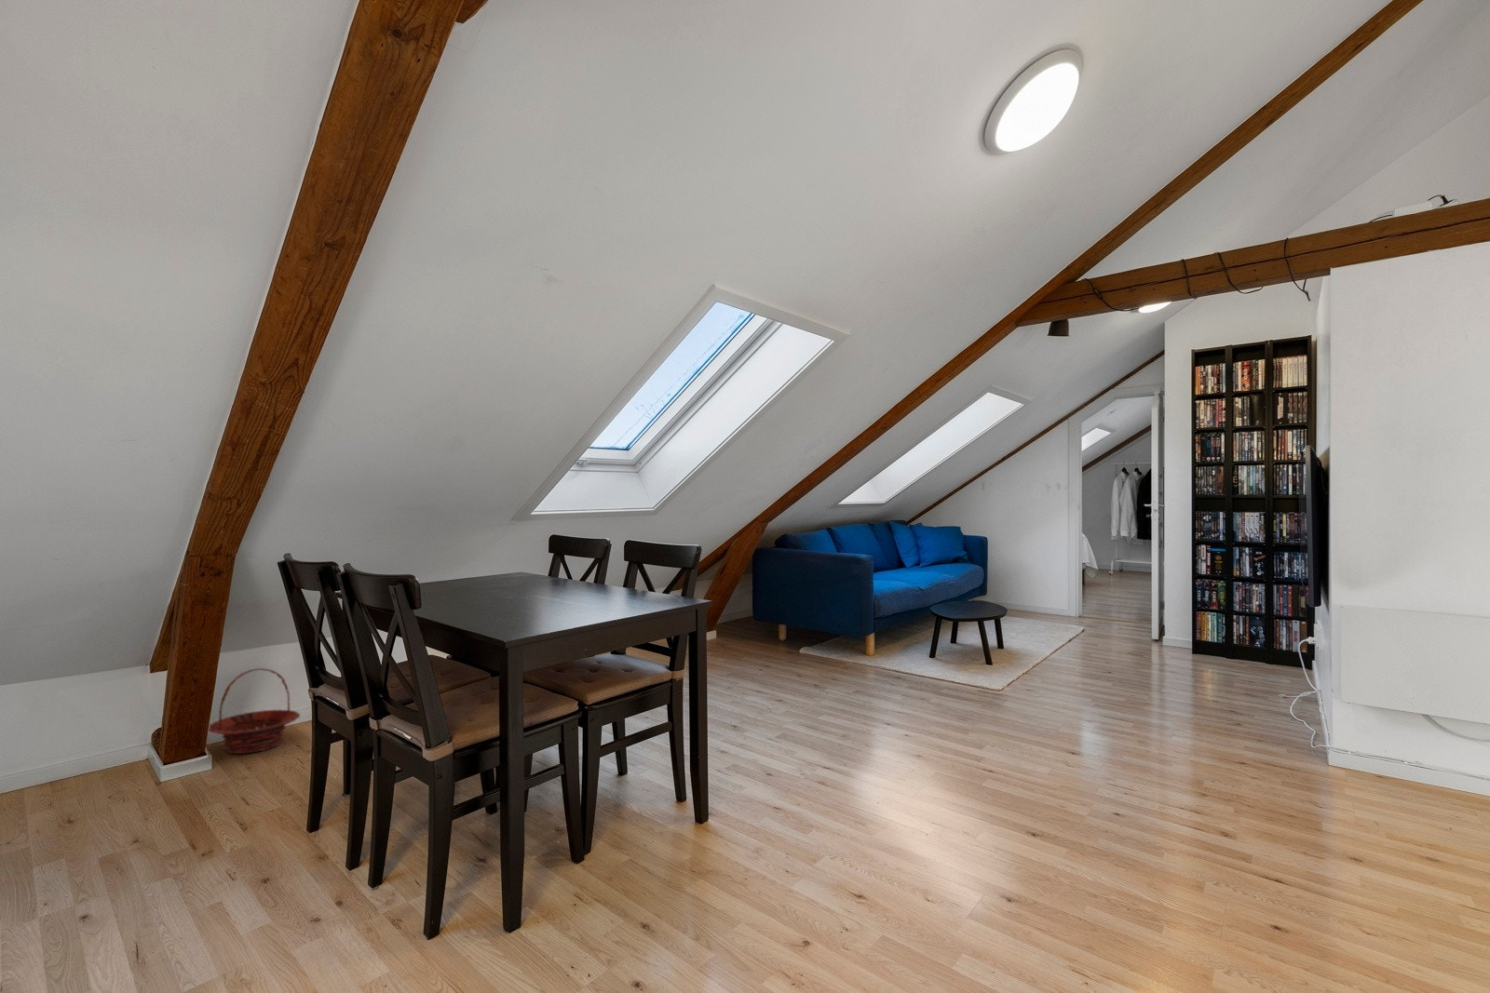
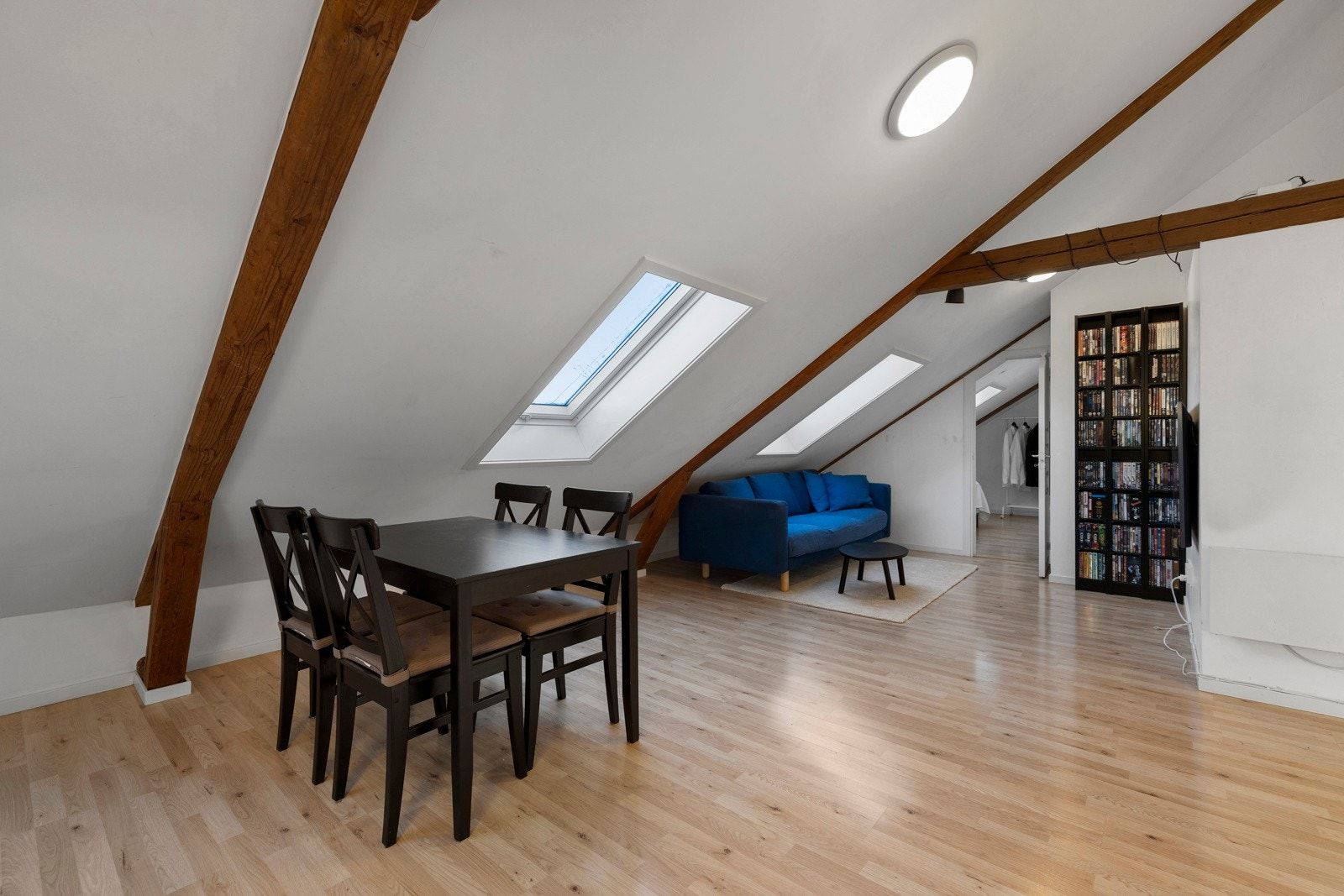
- basket (257, 712)
